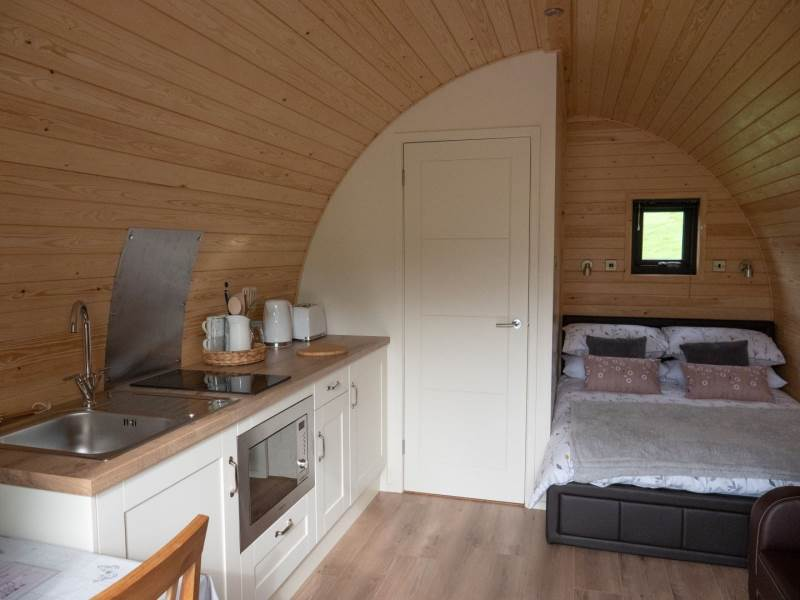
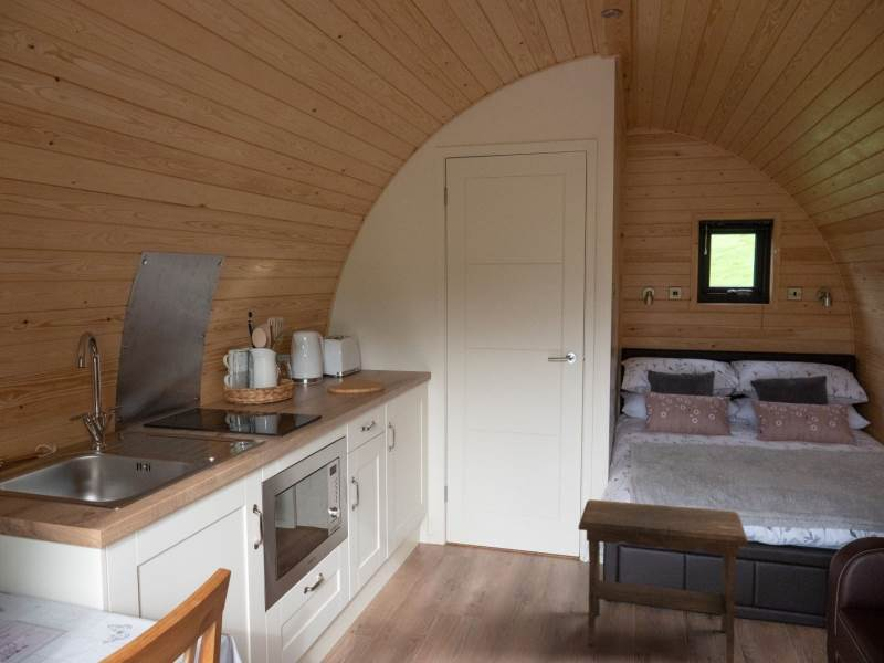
+ footstool (657, 587)
